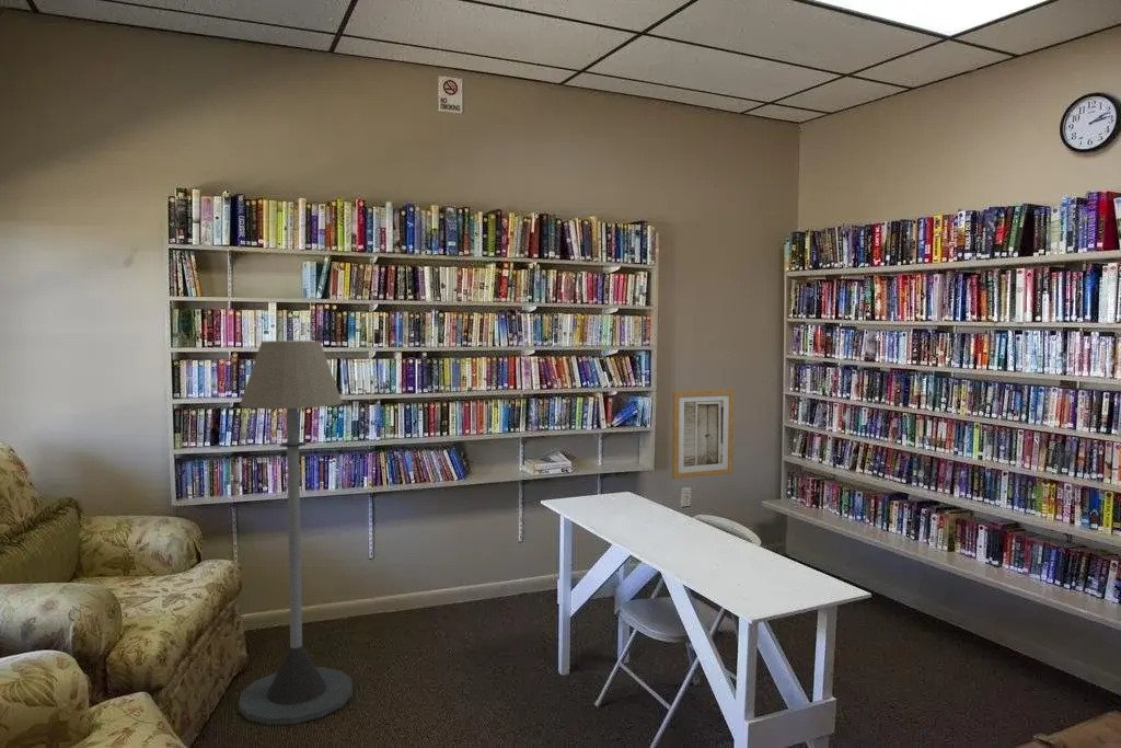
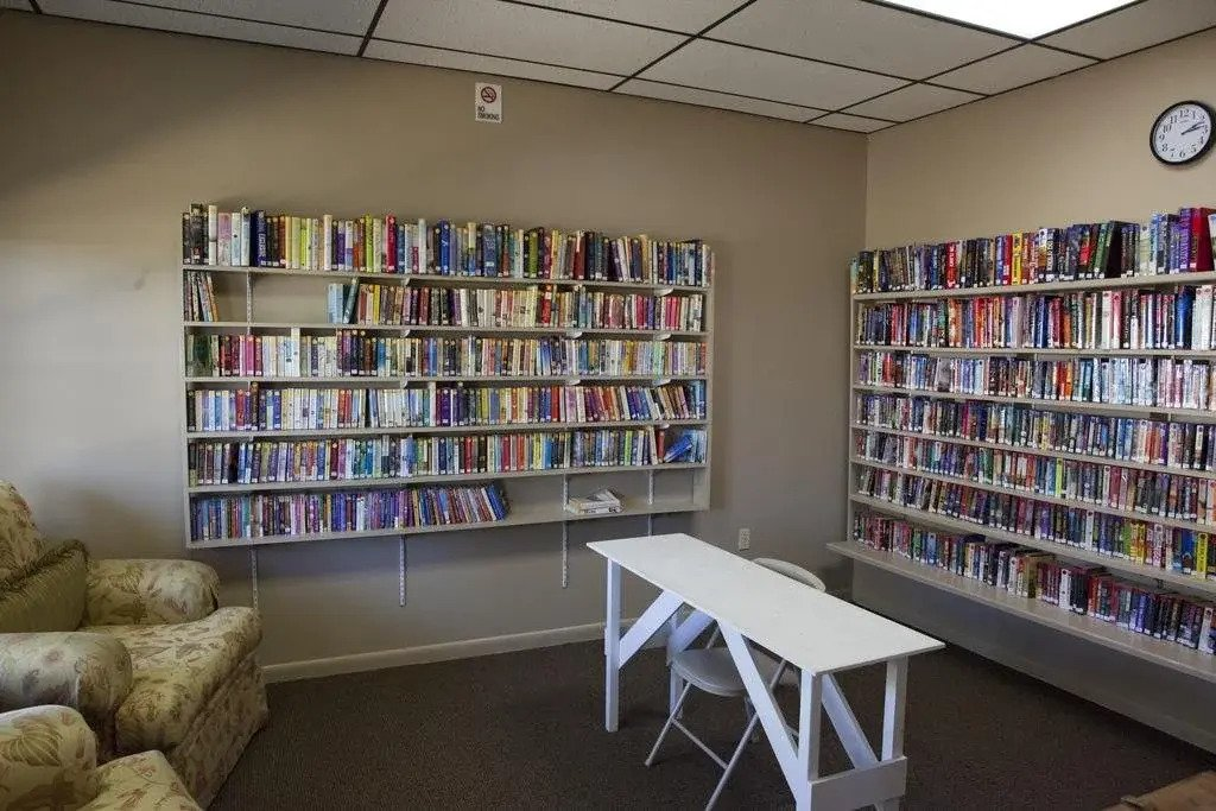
- floor lamp (293, 521)
- wall art (703, 433)
